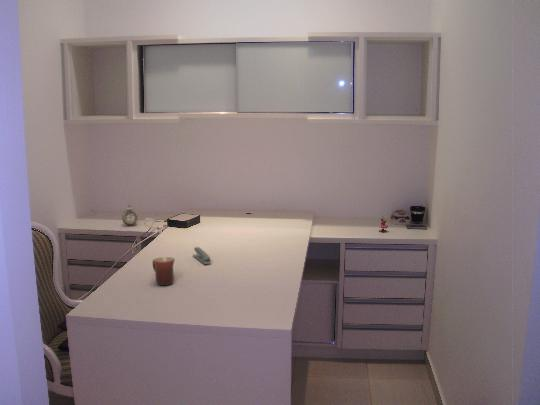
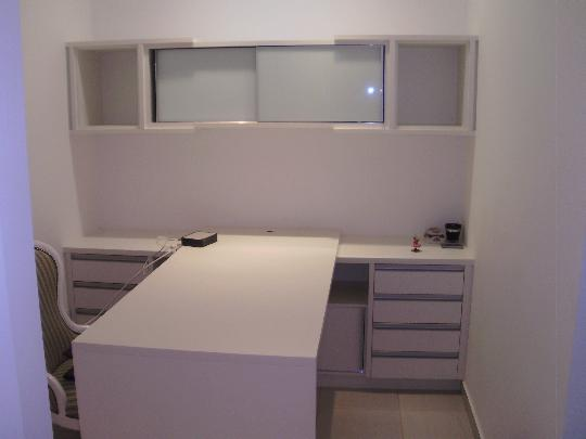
- stapler (201, 255)
- alarm clock (130, 214)
- mug (162, 270)
